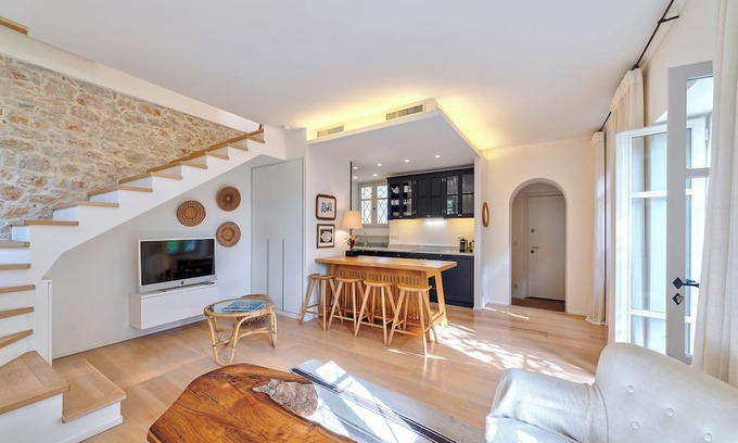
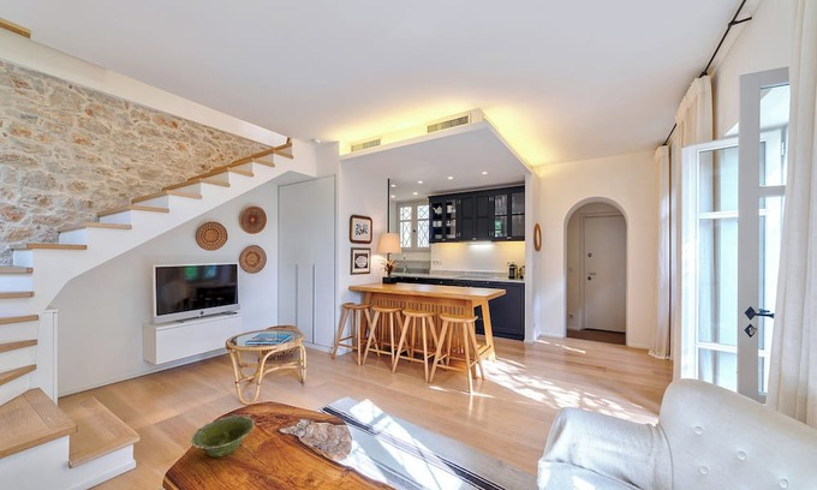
+ dish (223, 440)
